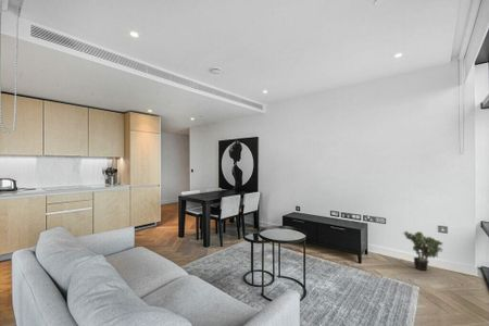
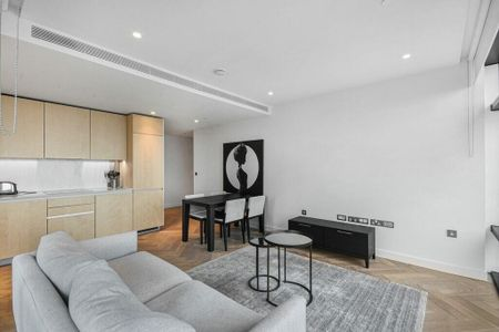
- potted plant (422, 250)
